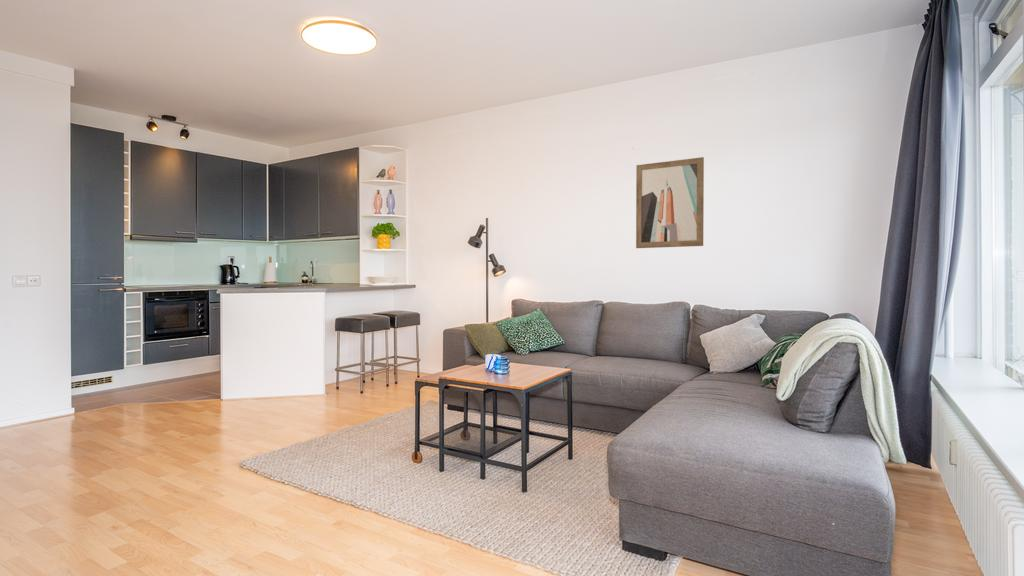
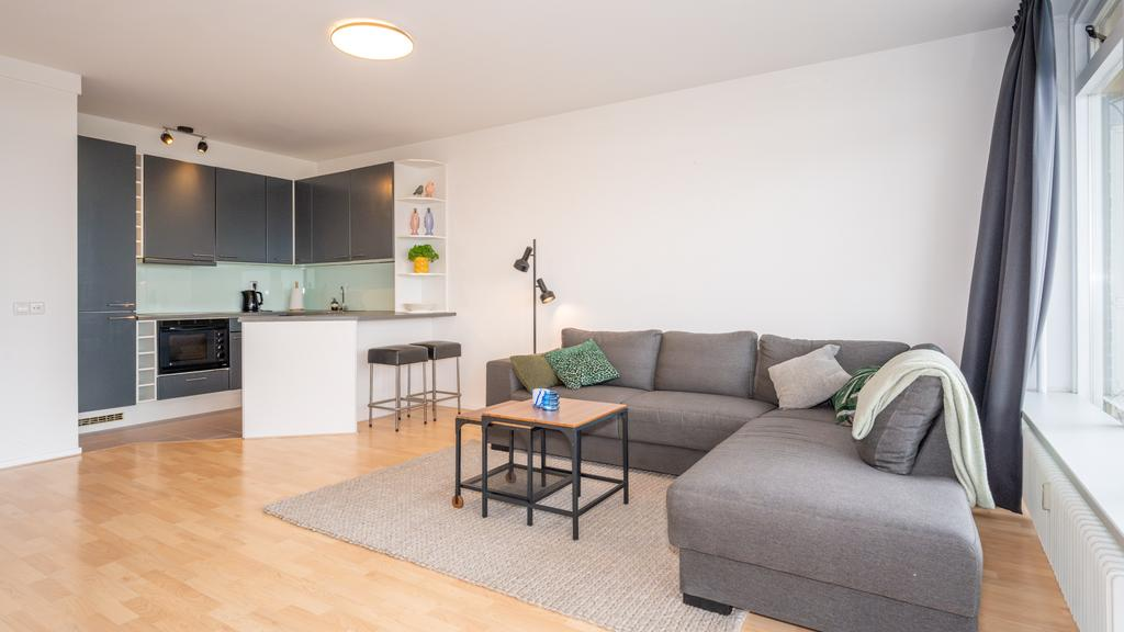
- wall art (668, 204)
